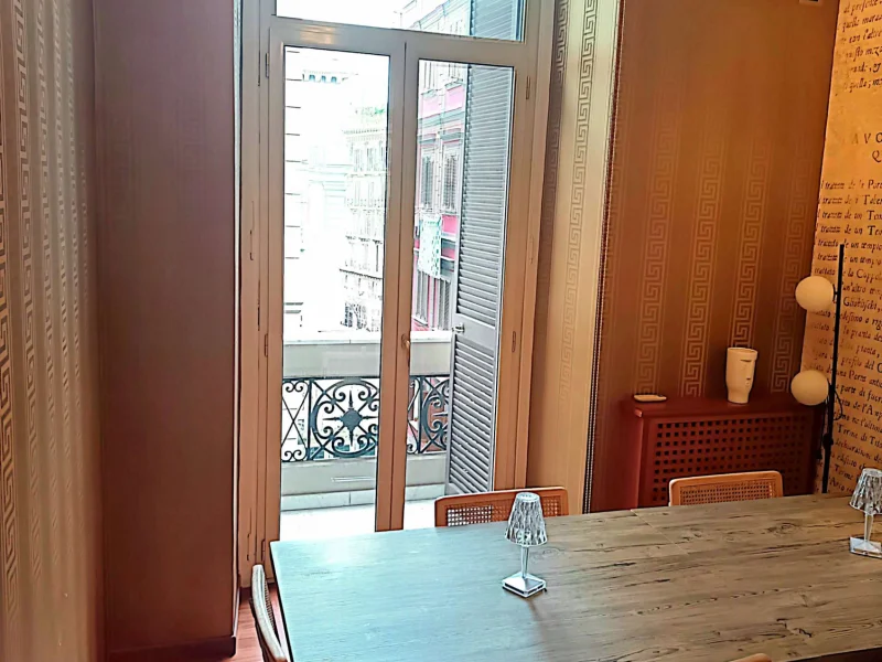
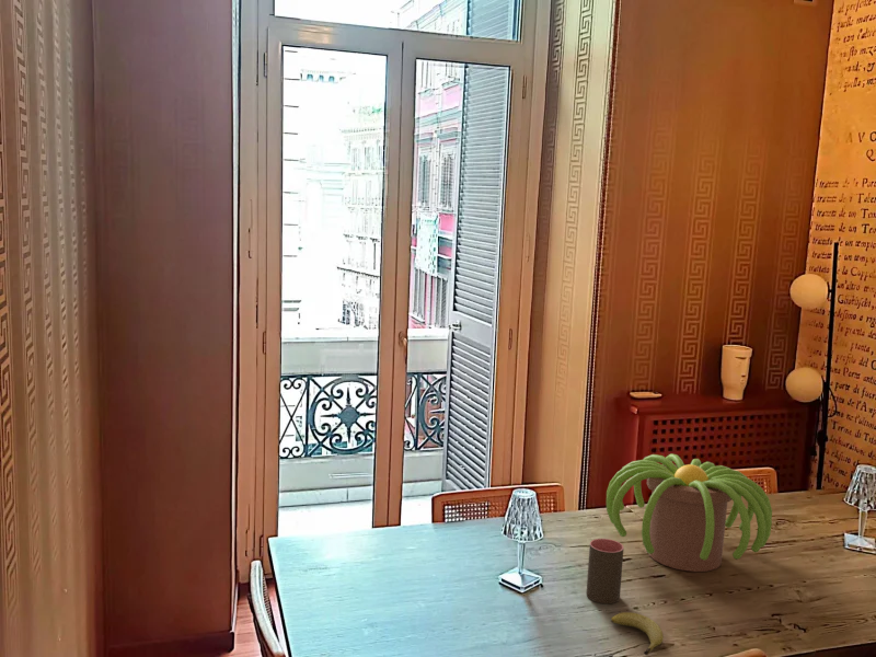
+ cup (604, 570)
+ plant (685, 511)
+ fruit (641, 629)
